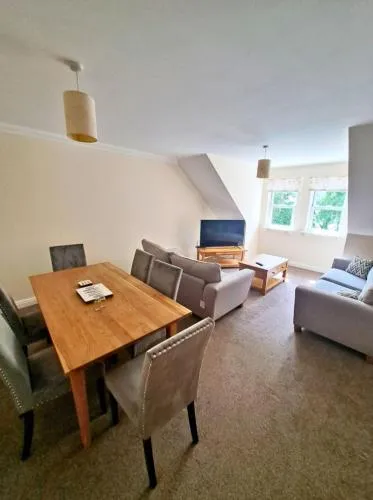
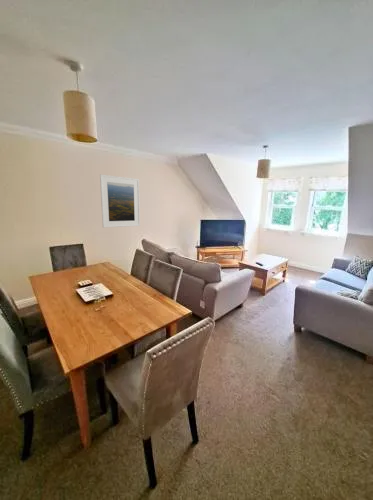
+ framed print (121, 202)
